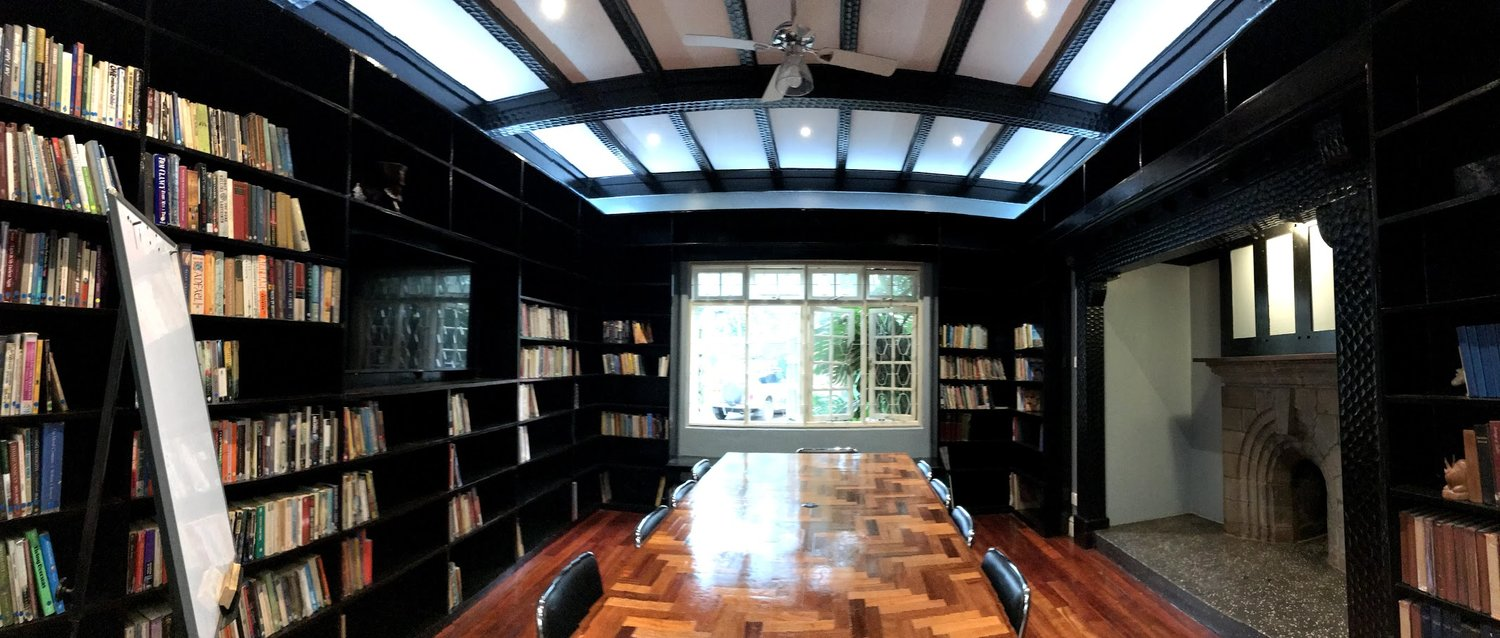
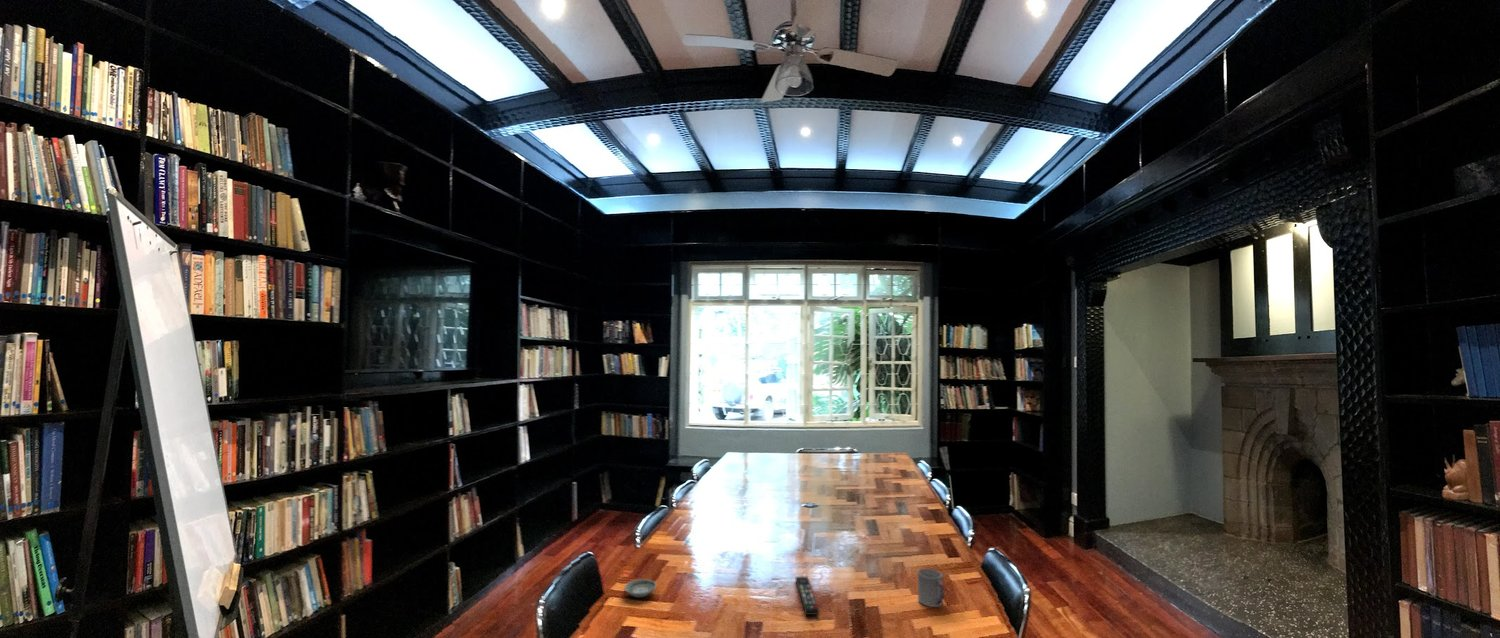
+ remote control (806, 594)
+ saucer (640, 589)
+ cup (933, 589)
